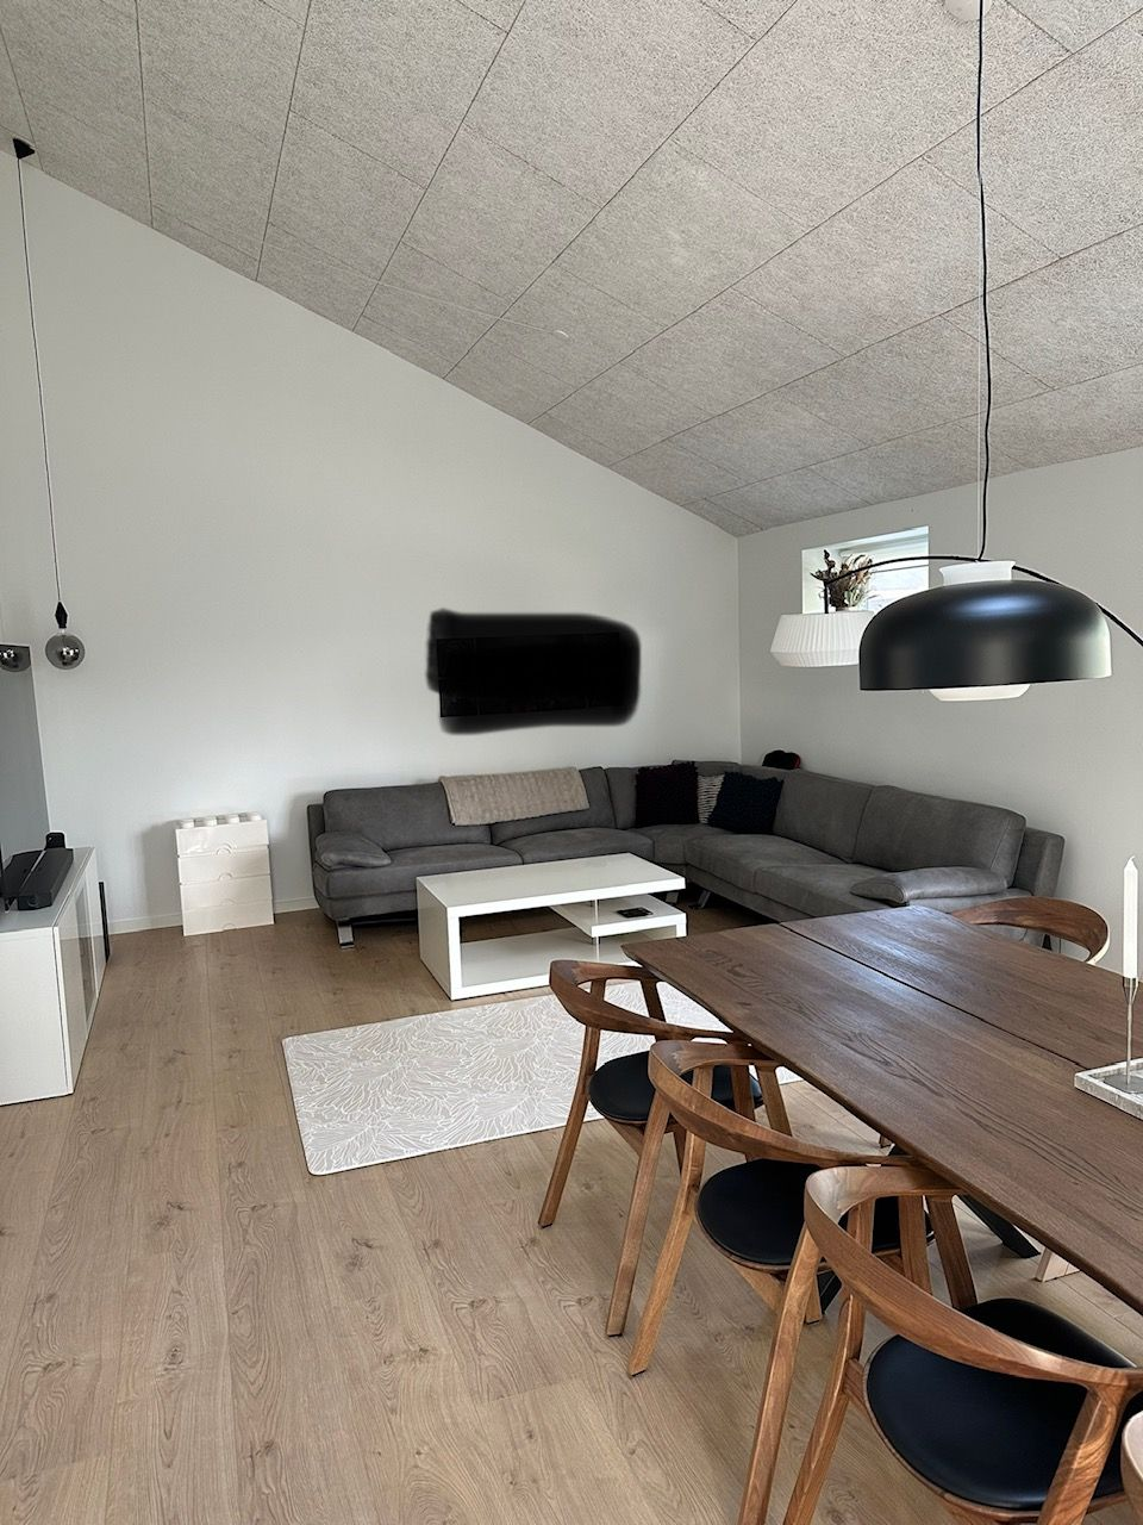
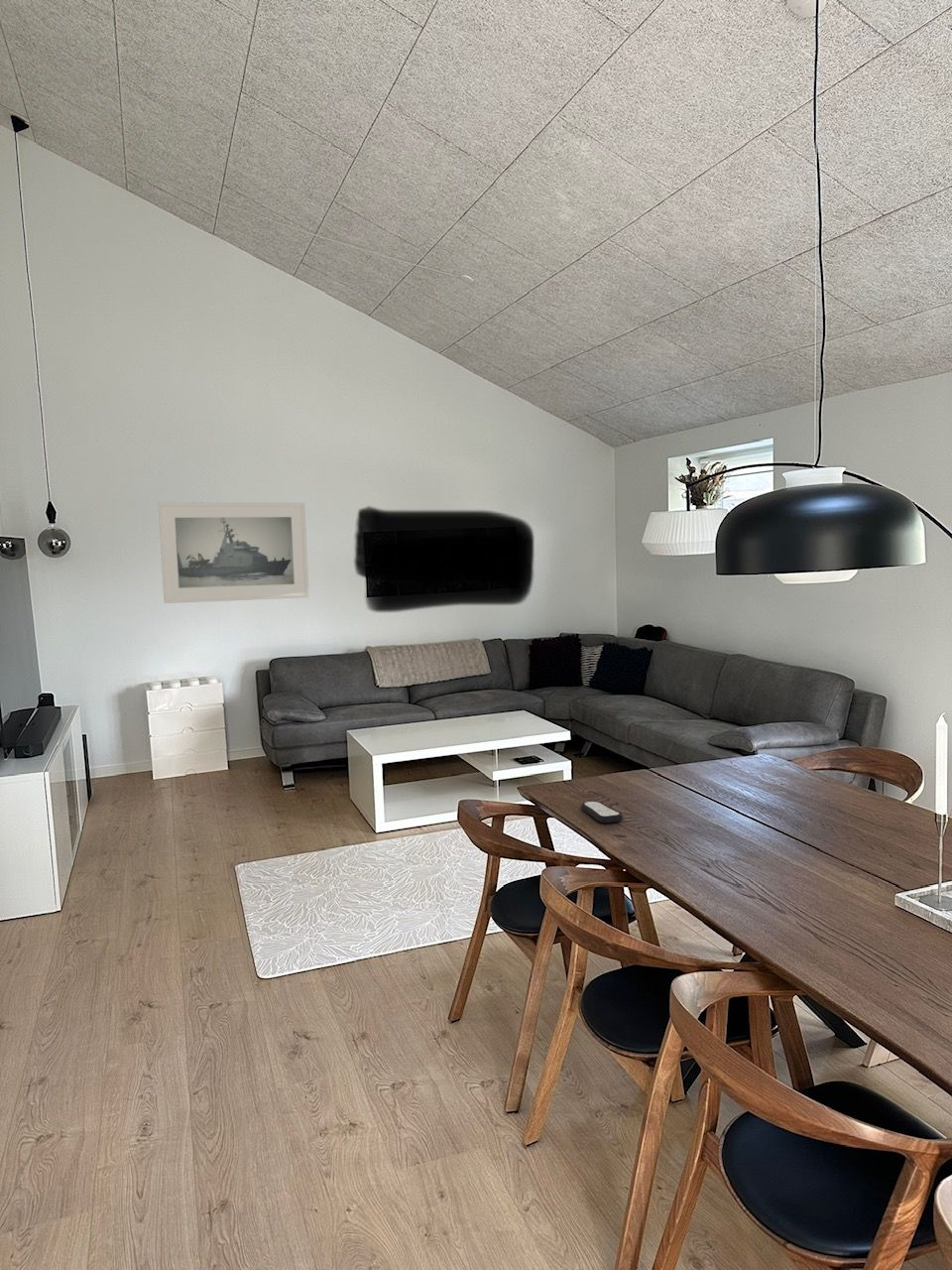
+ remote control (600, 811)
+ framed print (236, 552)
